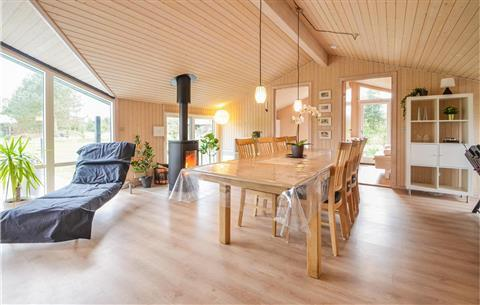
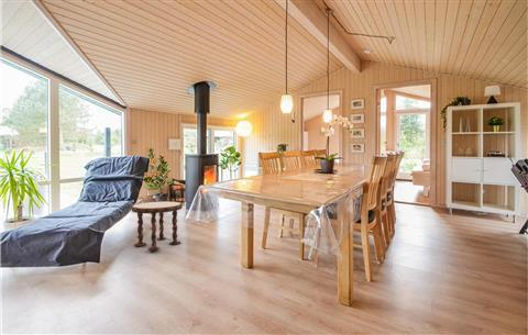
+ side table (160, 224)
